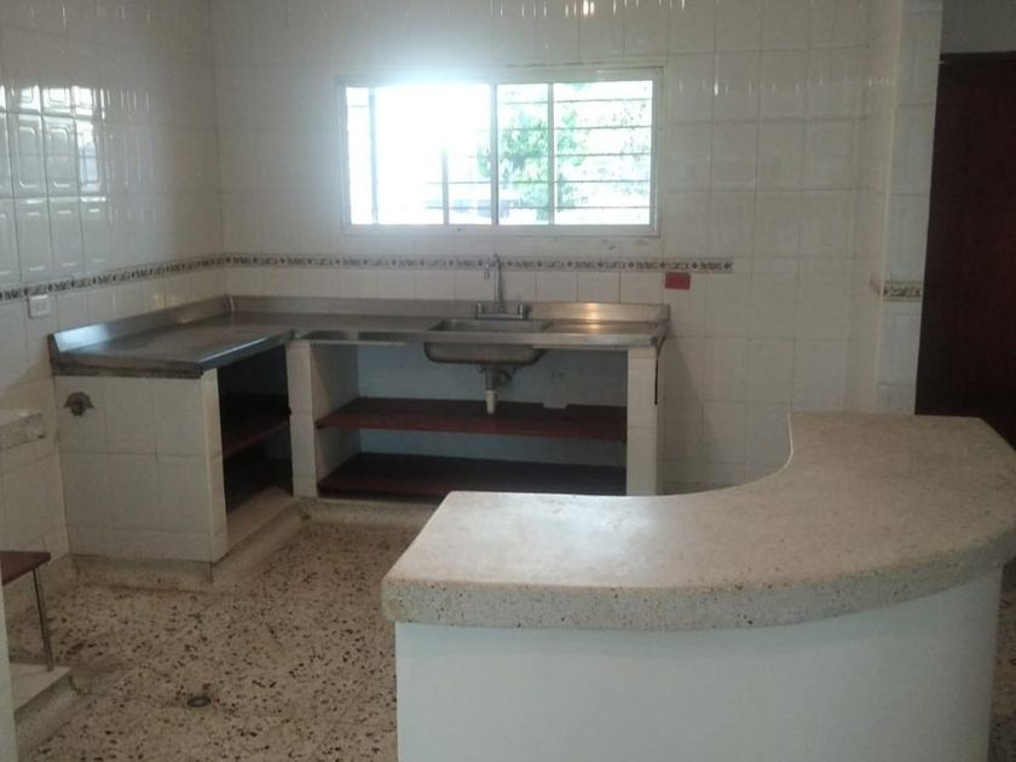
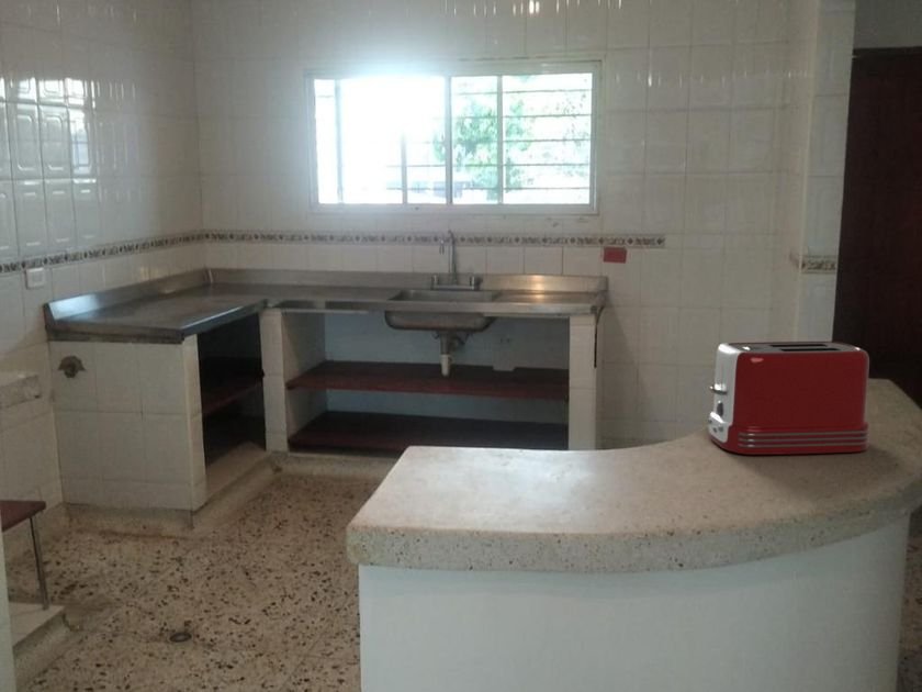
+ toaster (789, 394)
